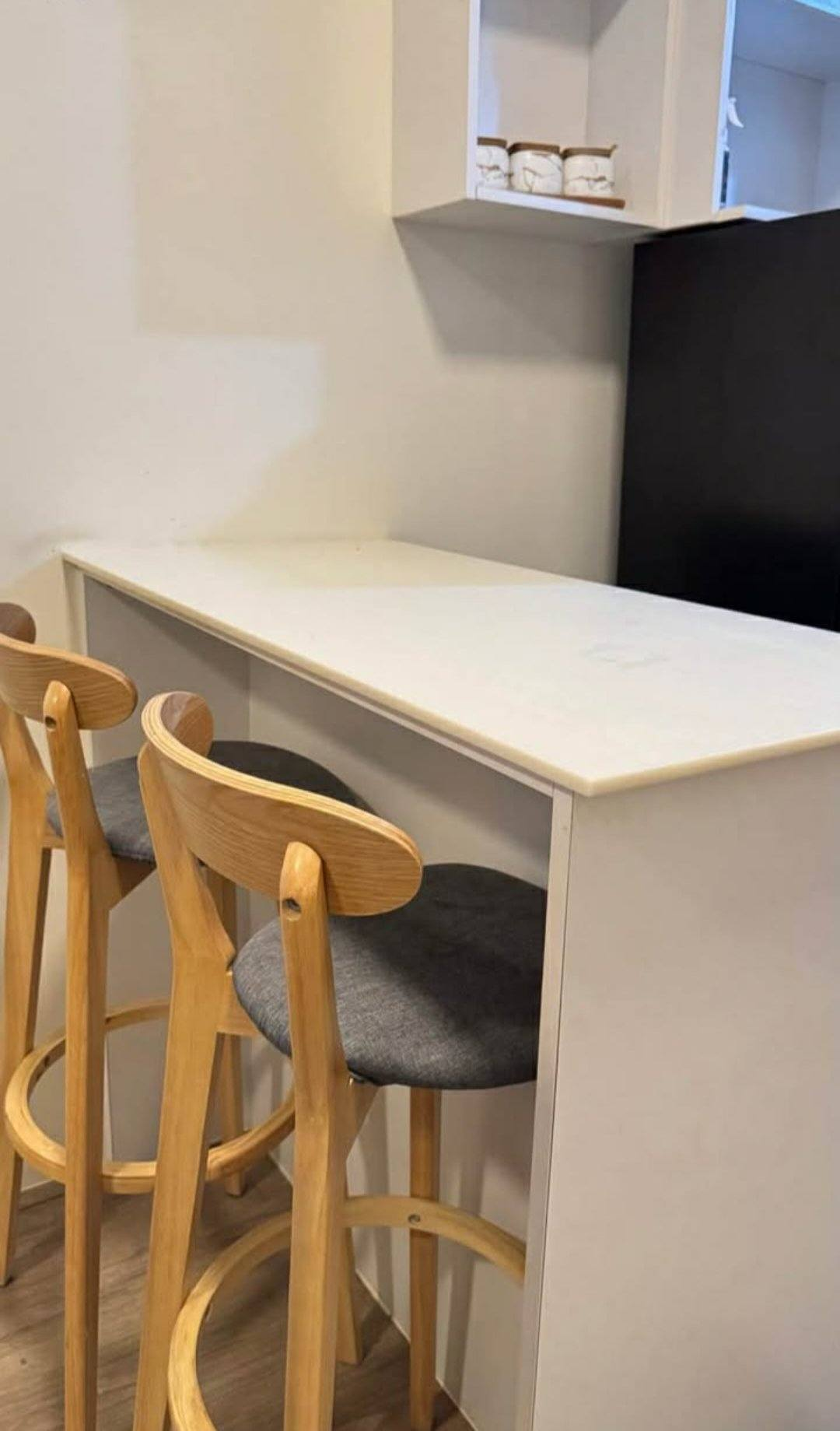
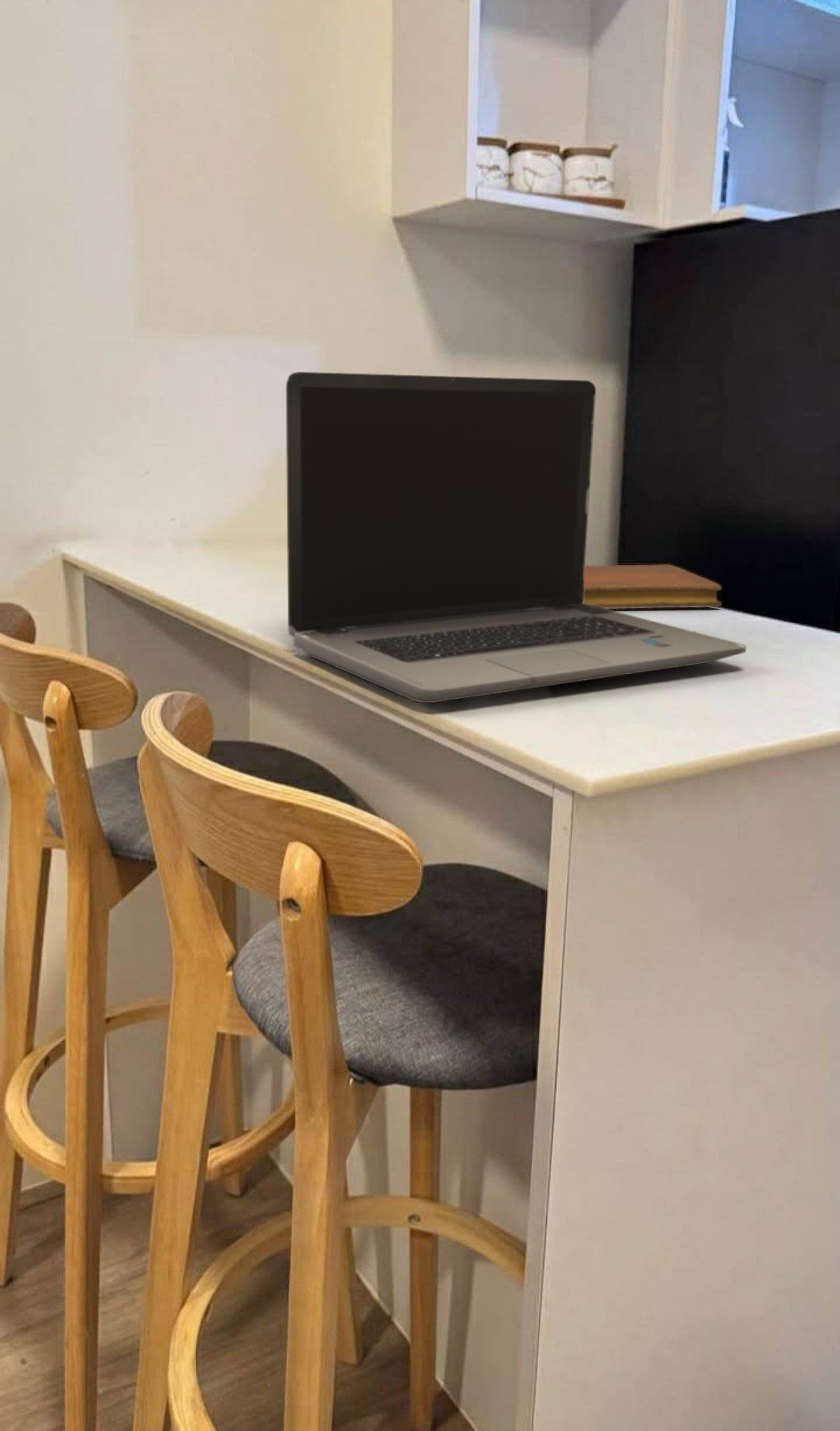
+ notebook (600, 585)
+ laptop computer (522, 523)
